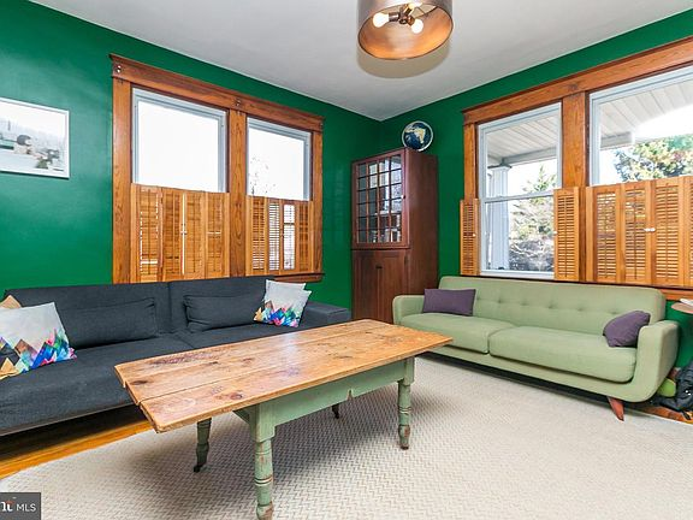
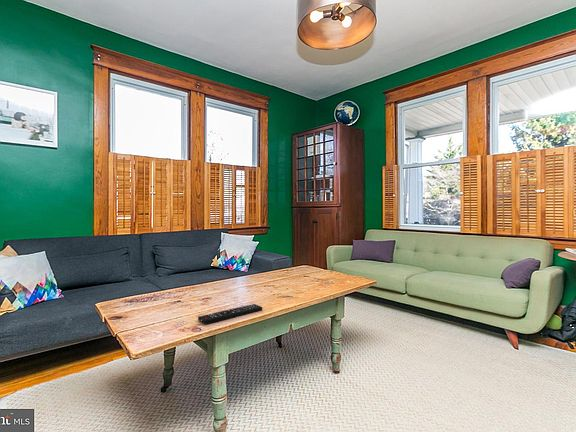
+ remote control (231, 312)
